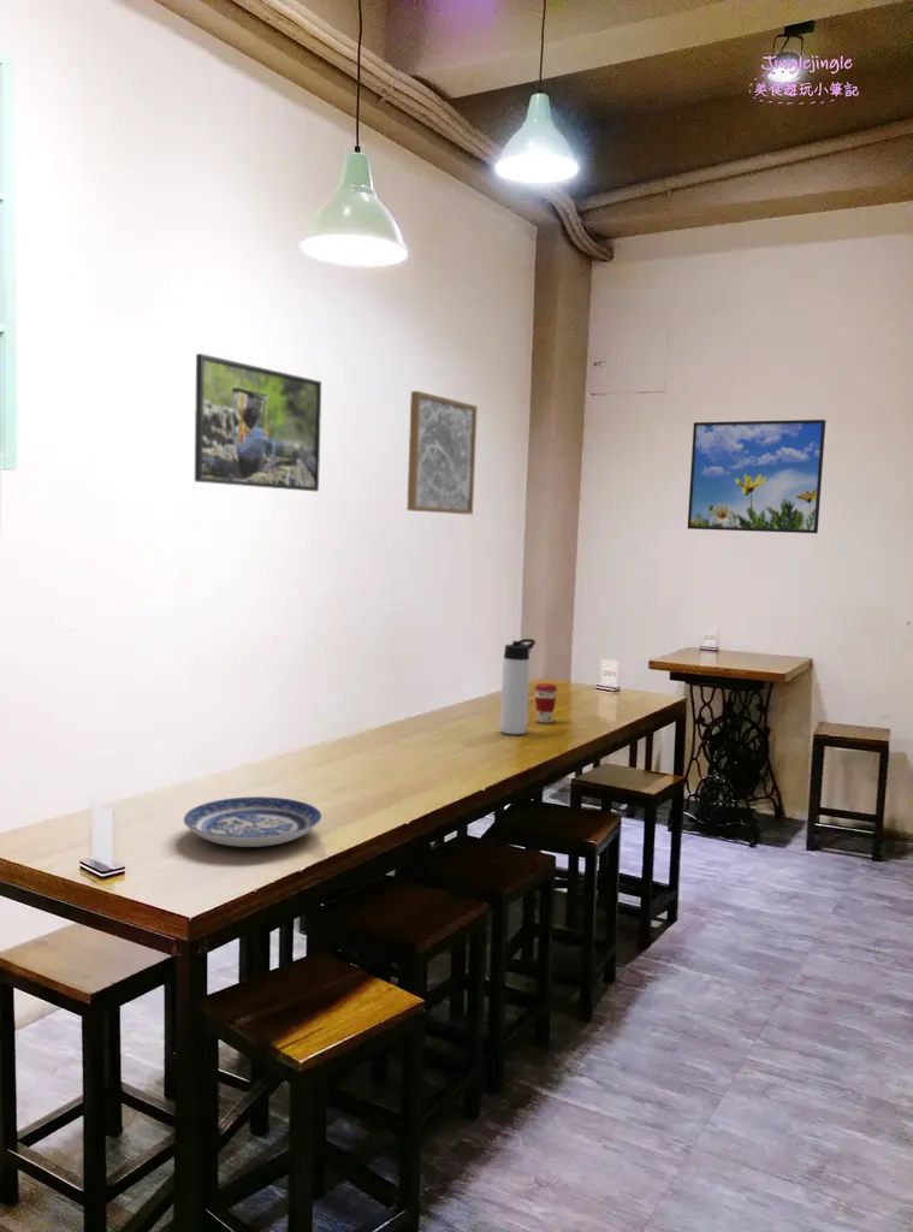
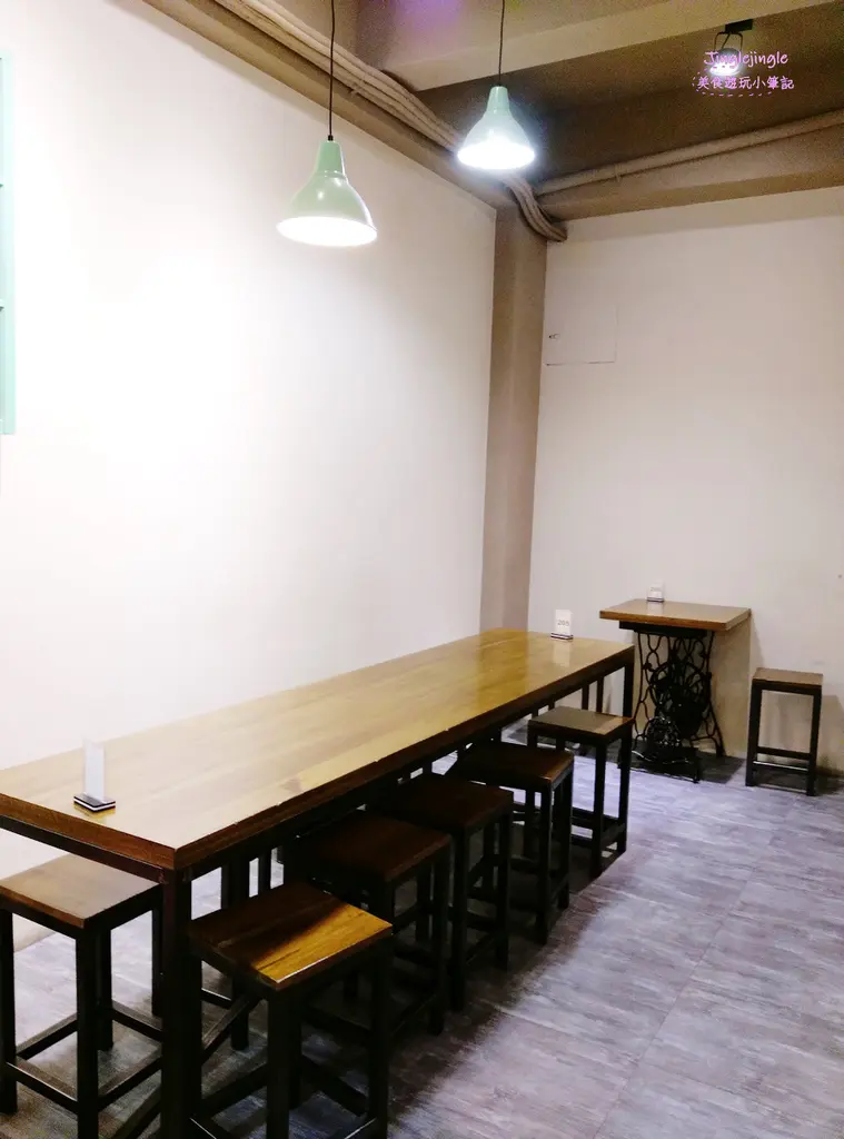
- plate (253, 824)
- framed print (753, 475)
- wall art (443, 456)
- coffee cup (545, 703)
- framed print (262, 427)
- thermos bottle (518, 686)
